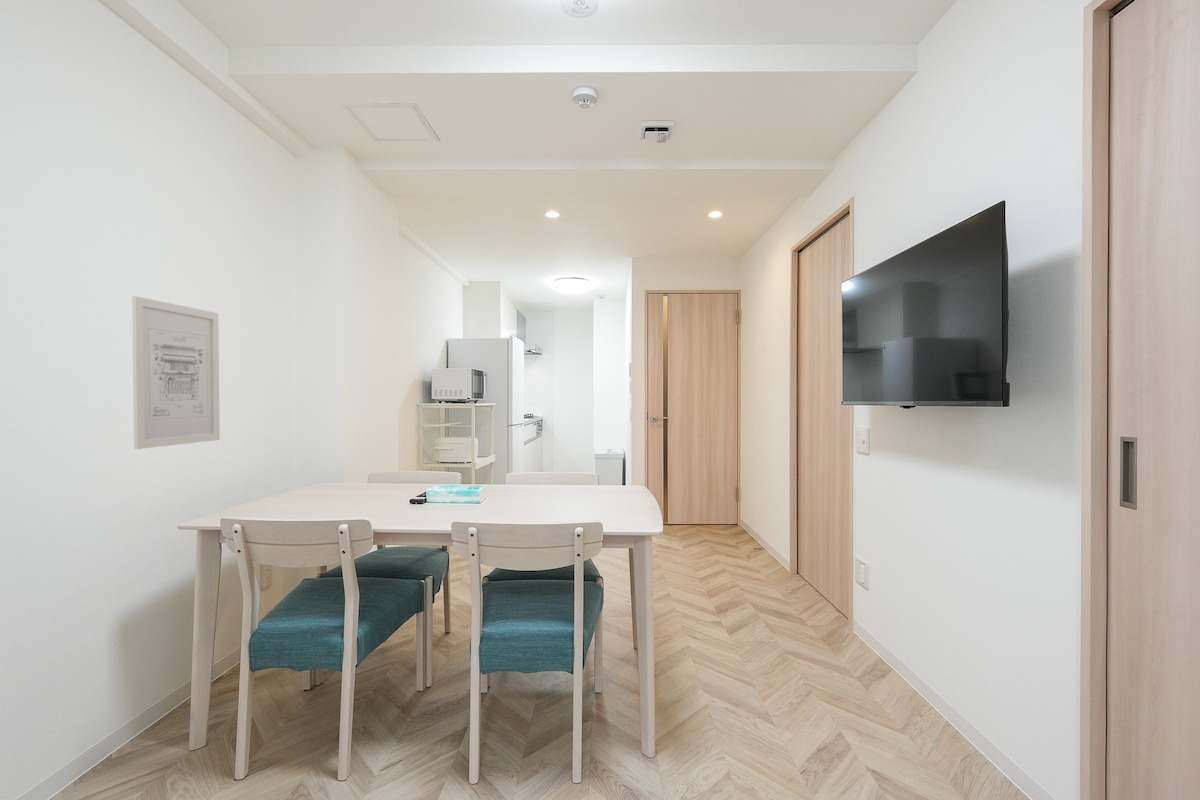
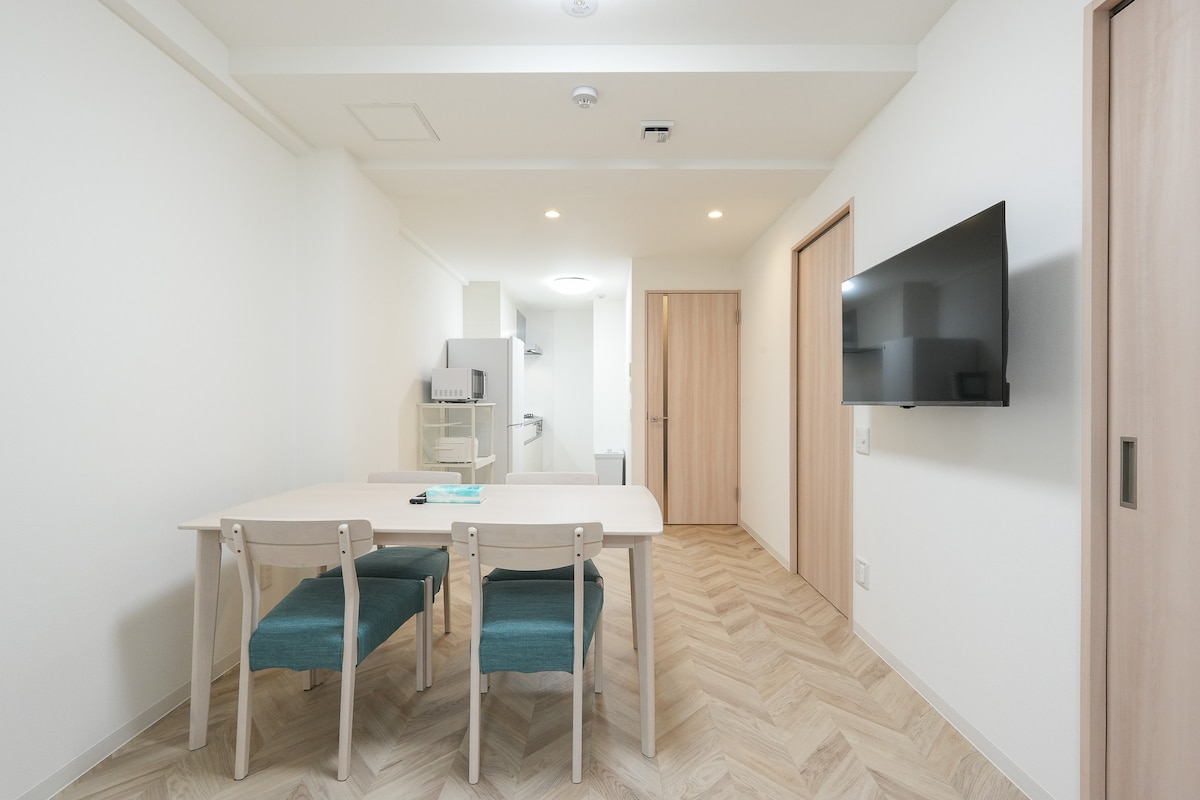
- wall art (180, 374)
